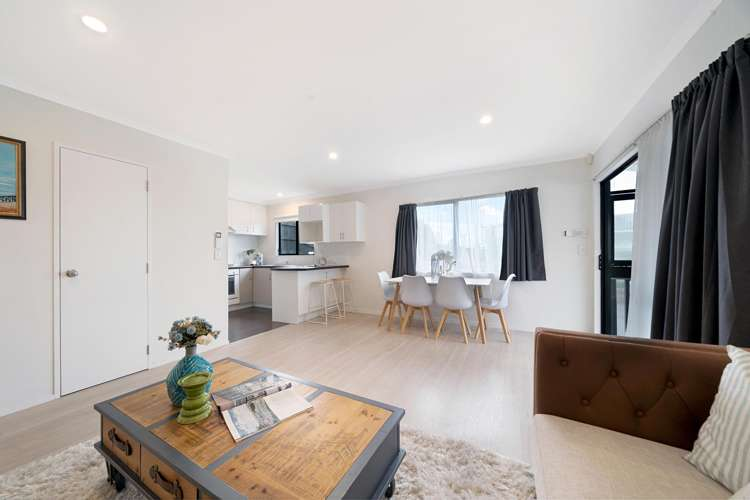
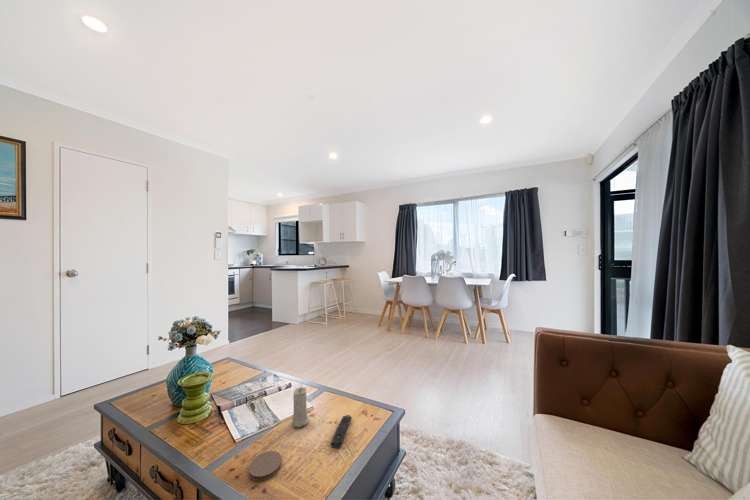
+ coaster (265, 465)
+ remote control (342, 428)
+ candle (300, 404)
